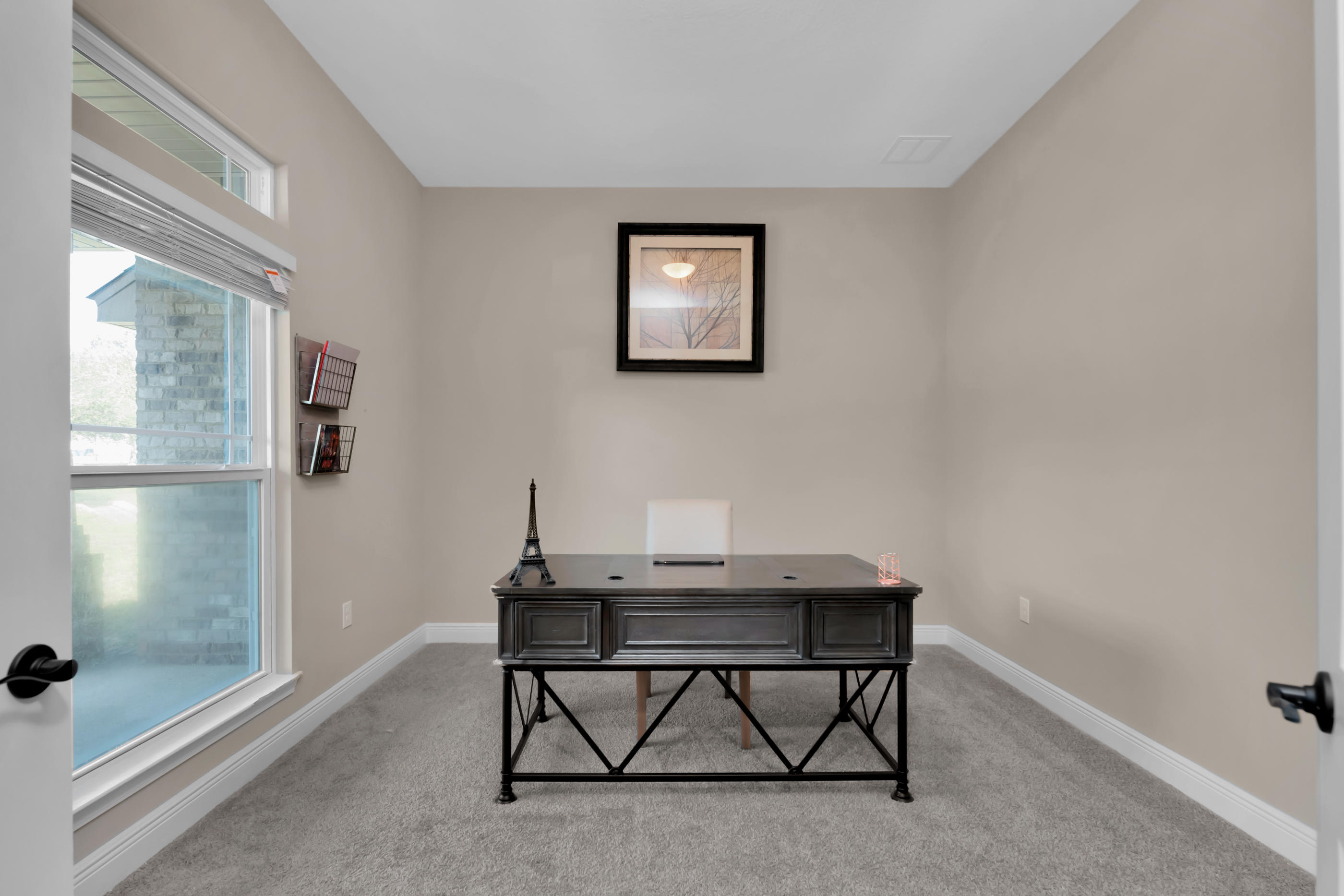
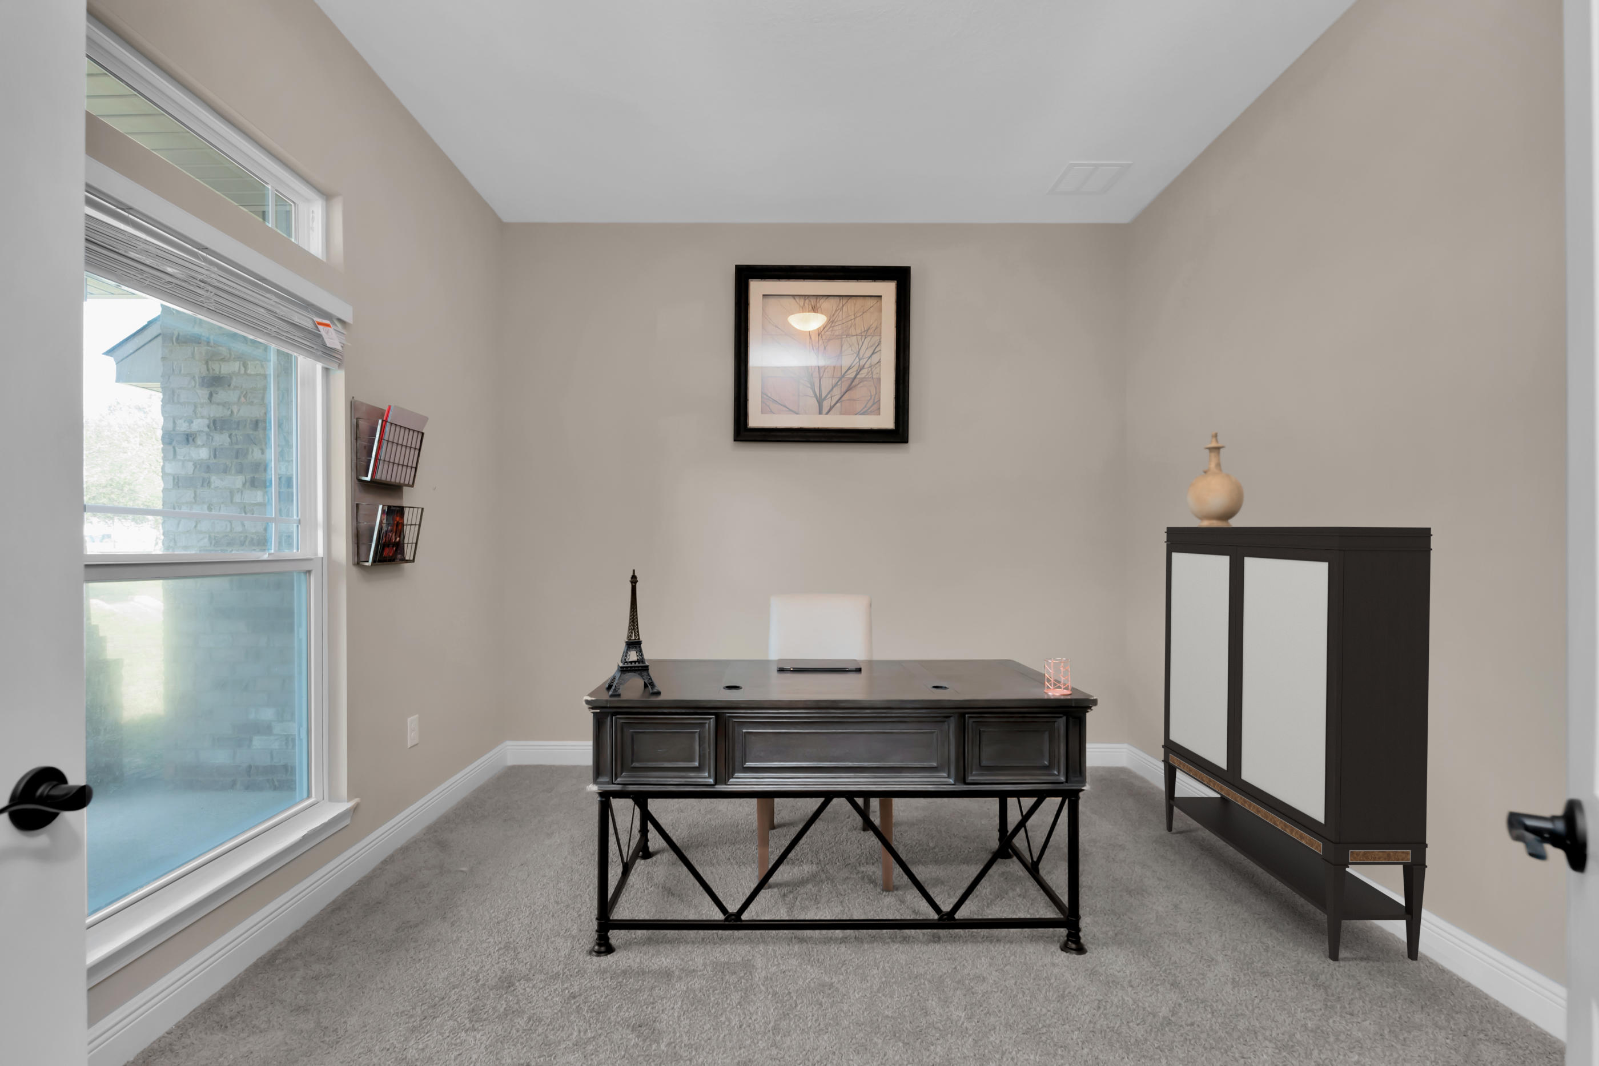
+ vase (1215, 478)
+ storage cabinet (1271, 707)
